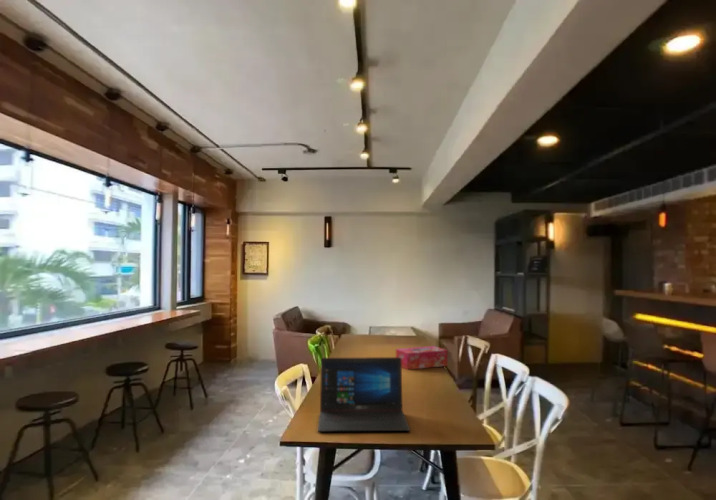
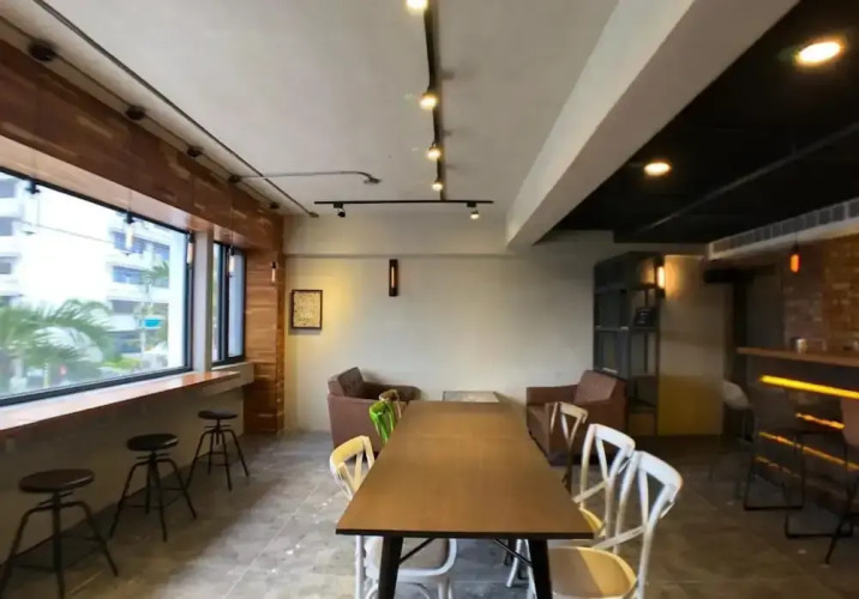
- tissue box (421, 357)
- laptop (362, 392)
